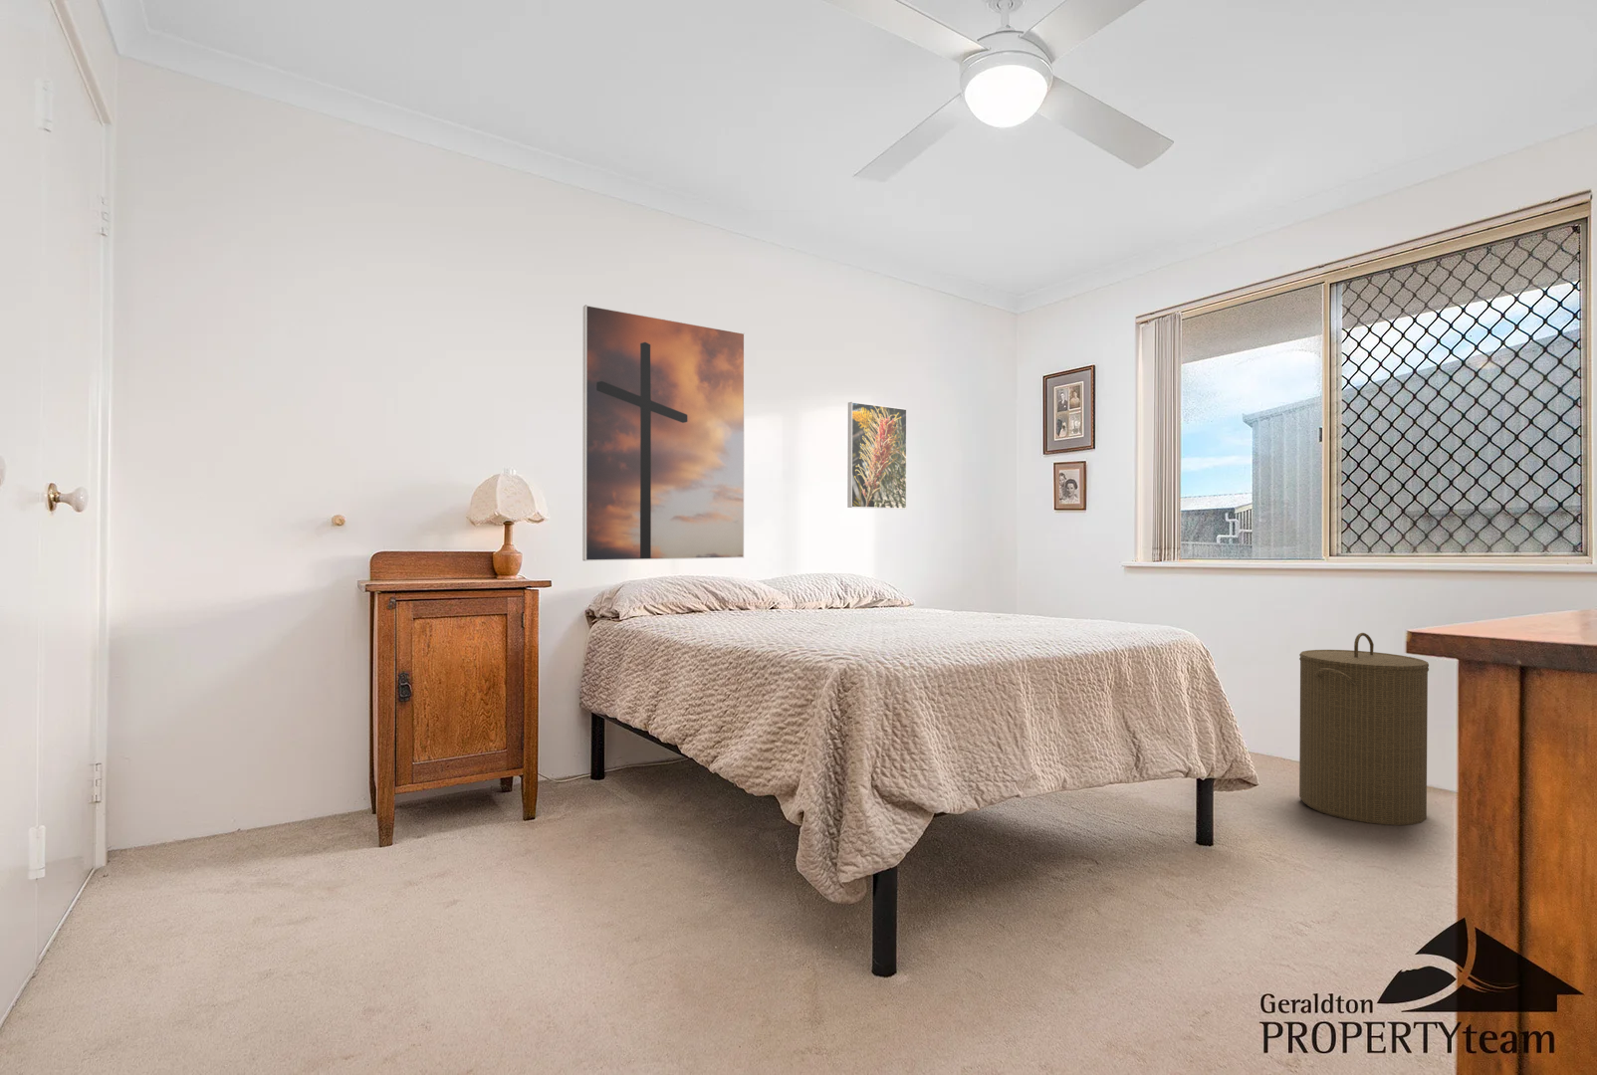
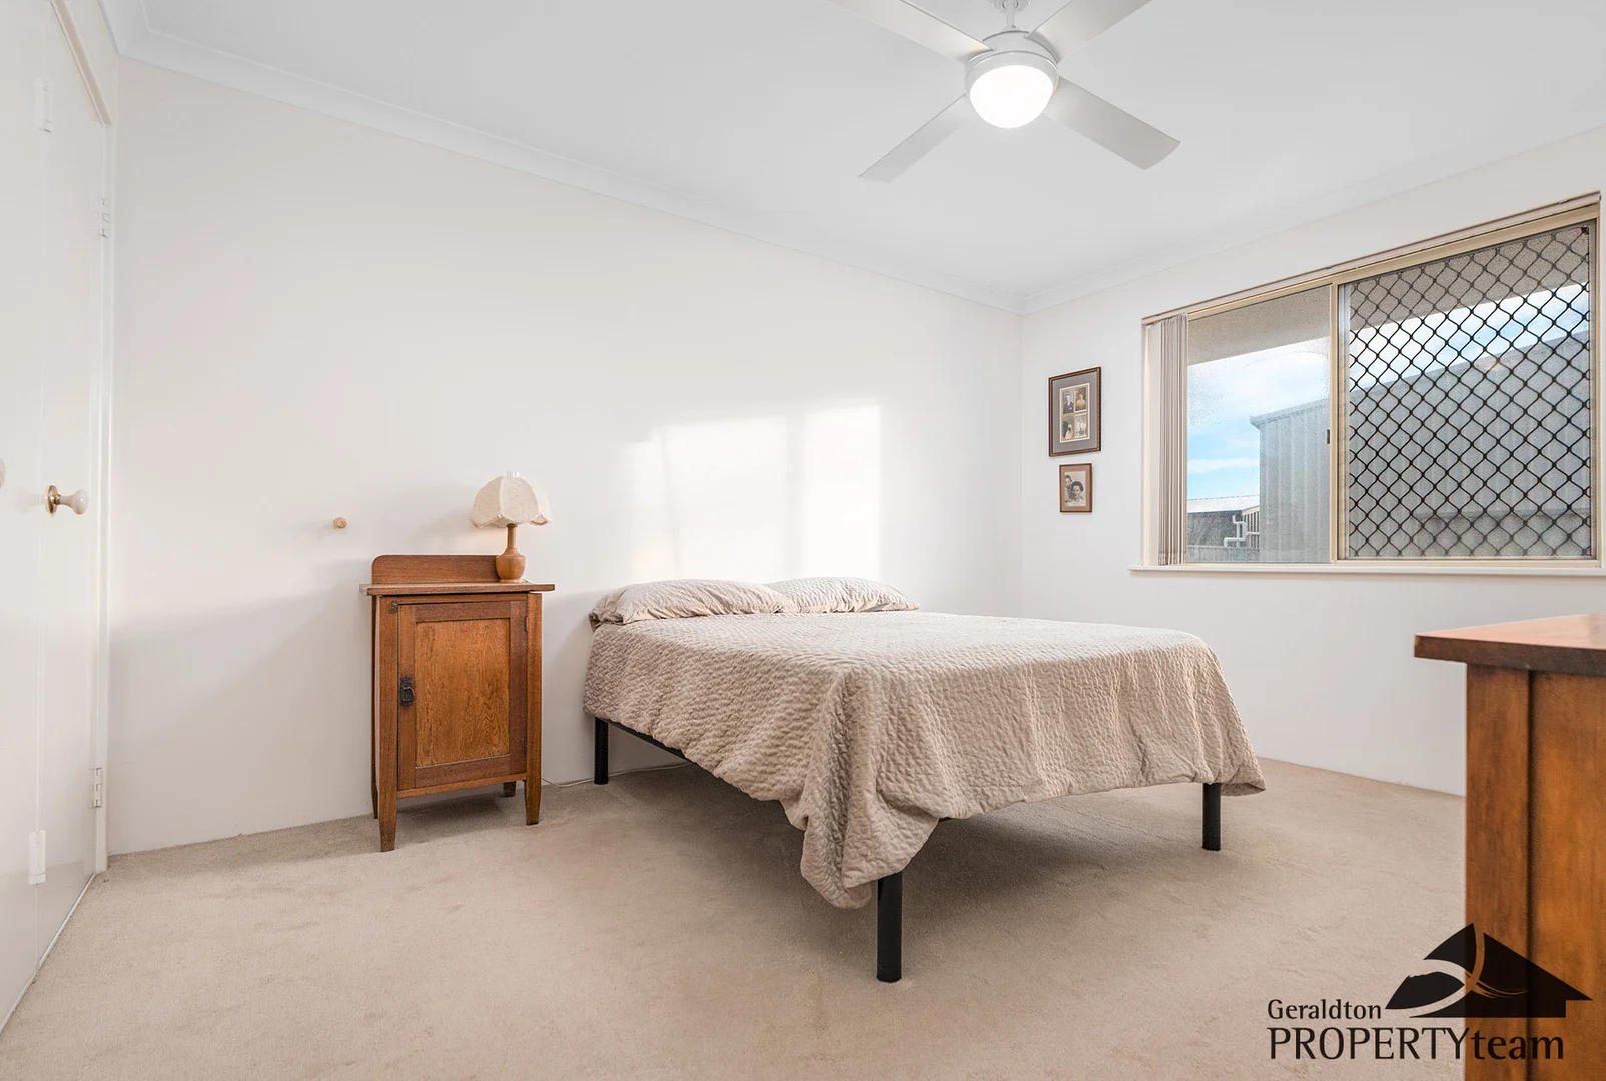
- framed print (877, 457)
- laundry hamper (1361, 721)
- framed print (668, 440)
